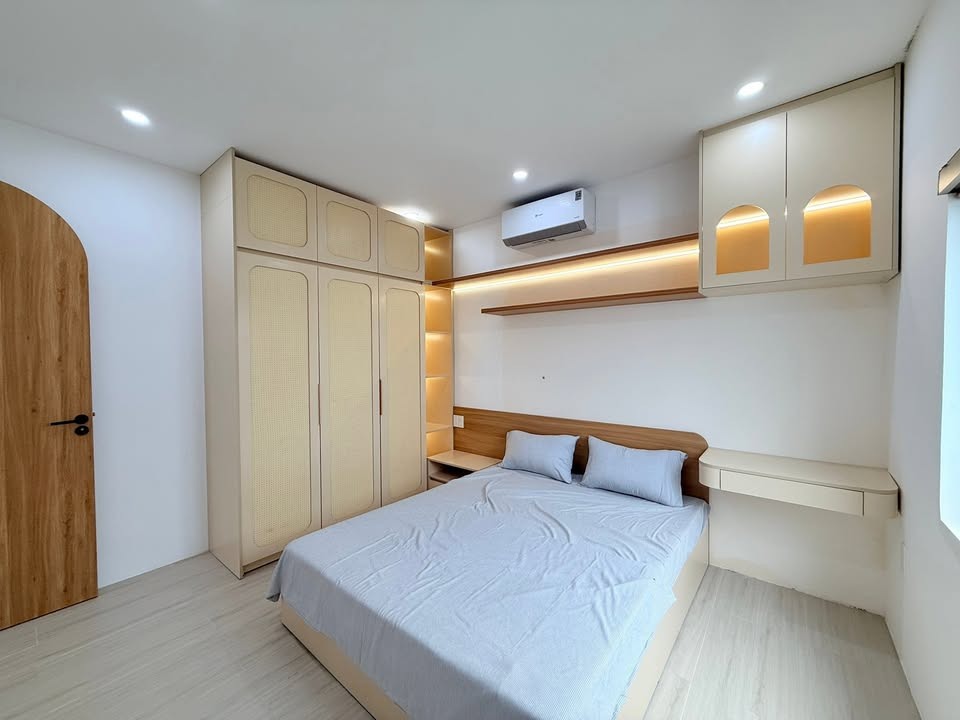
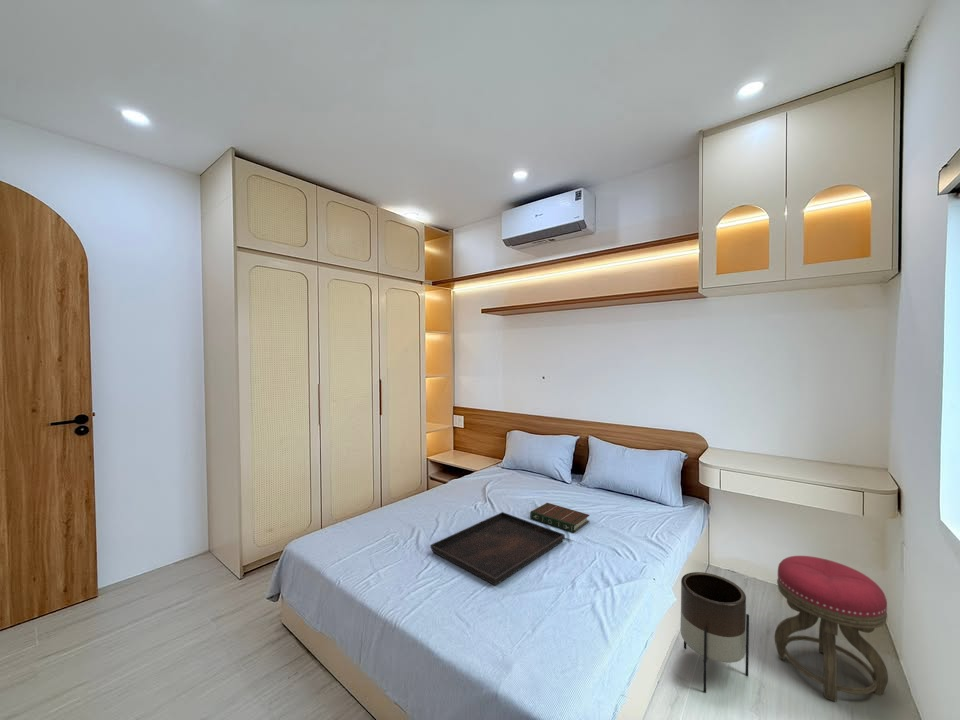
+ book (559, 516)
+ serving tray (499, 543)
+ planter (712, 630)
+ stool (827, 622)
